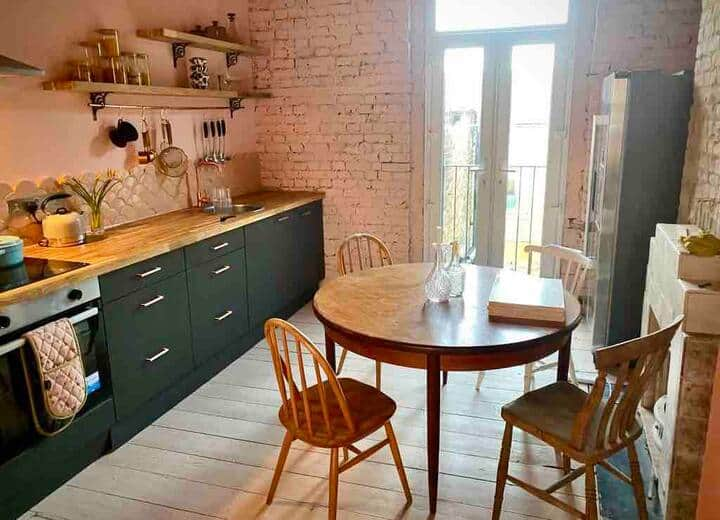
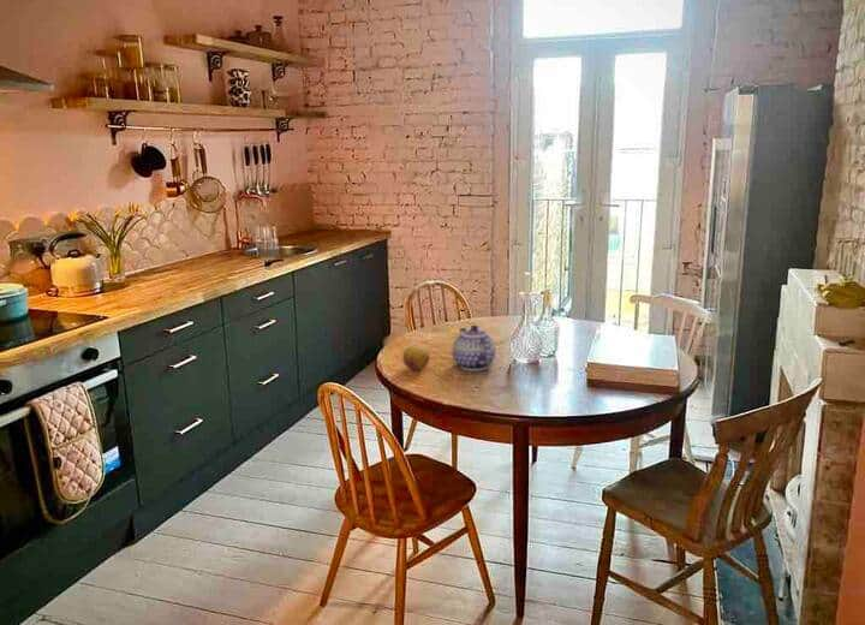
+ teapot (473, 345)
+ fruit (416, 358)
